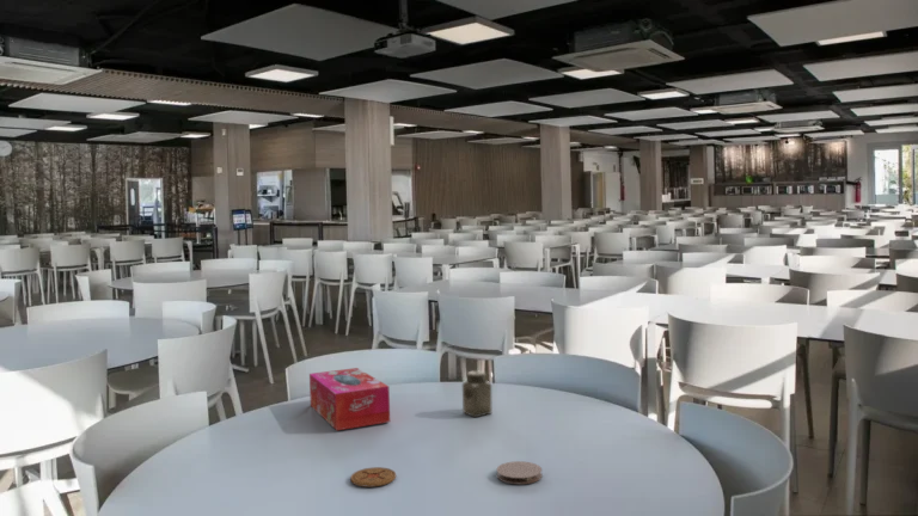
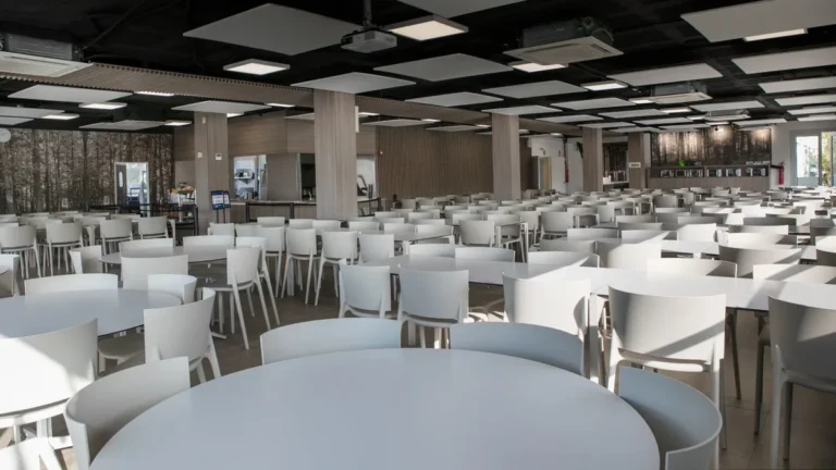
- tissue box (347, 397)
- salt shaker (477, 392)
- coaster (373, 477)
- coaster (519, 472)
